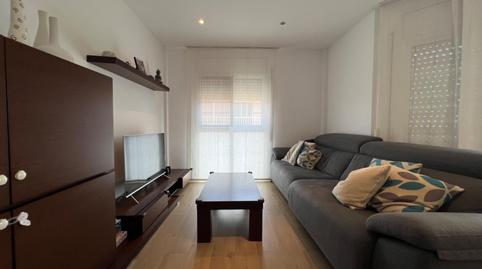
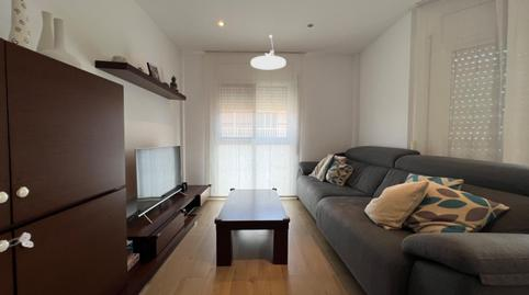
+ ceiling lamp (270, 52)
